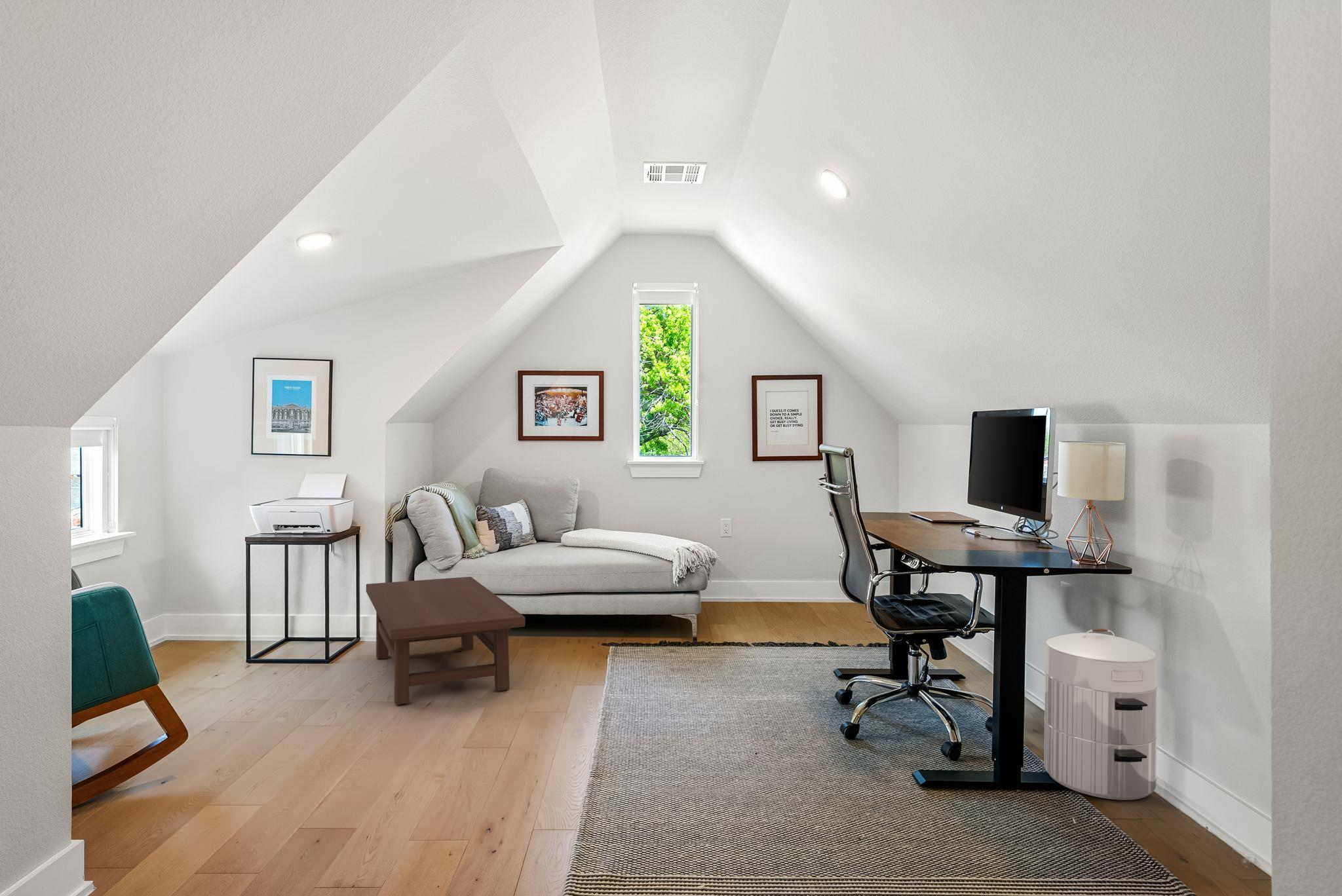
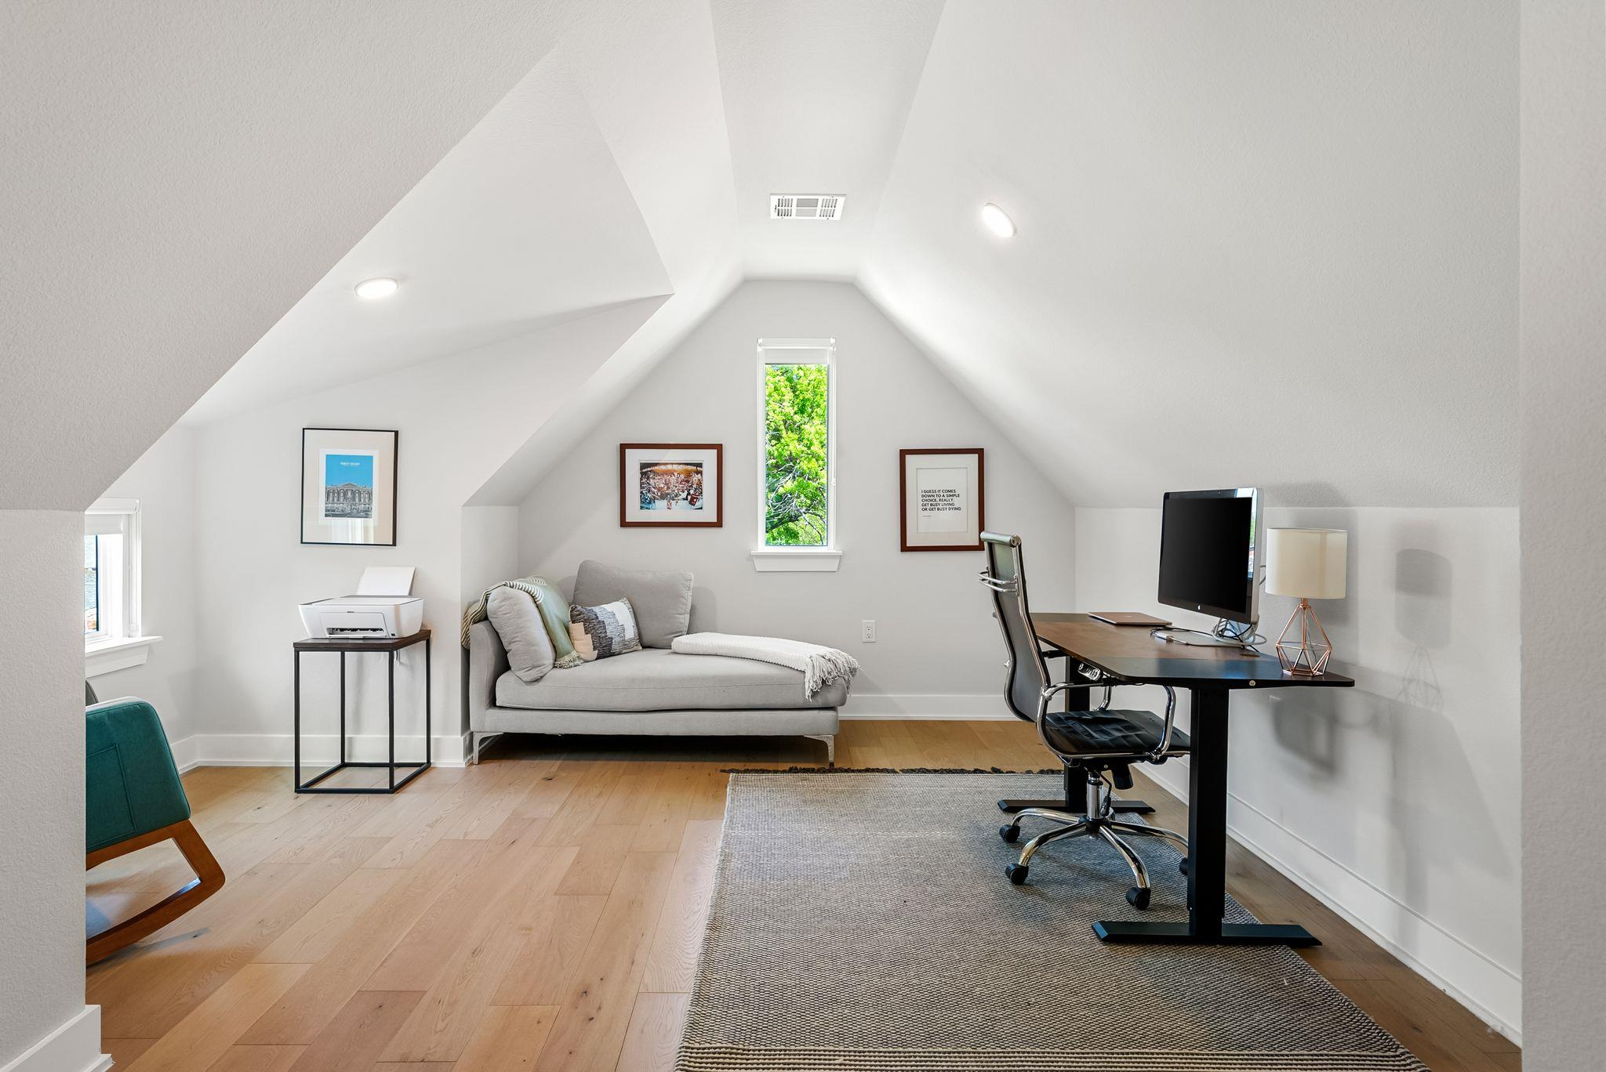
- coffee table (437, 635)
- waste bin (1099, 704)
